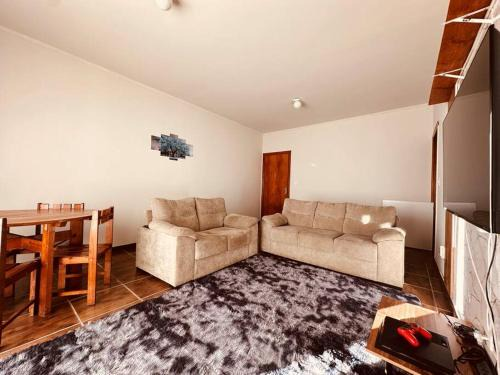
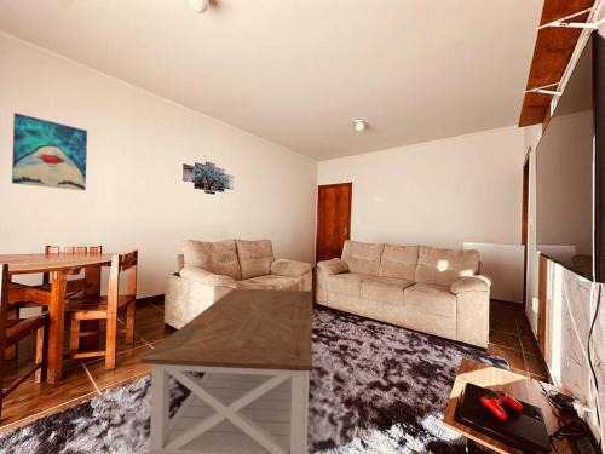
+ coffee table (257, 350)
+ wall art (52, 154)
